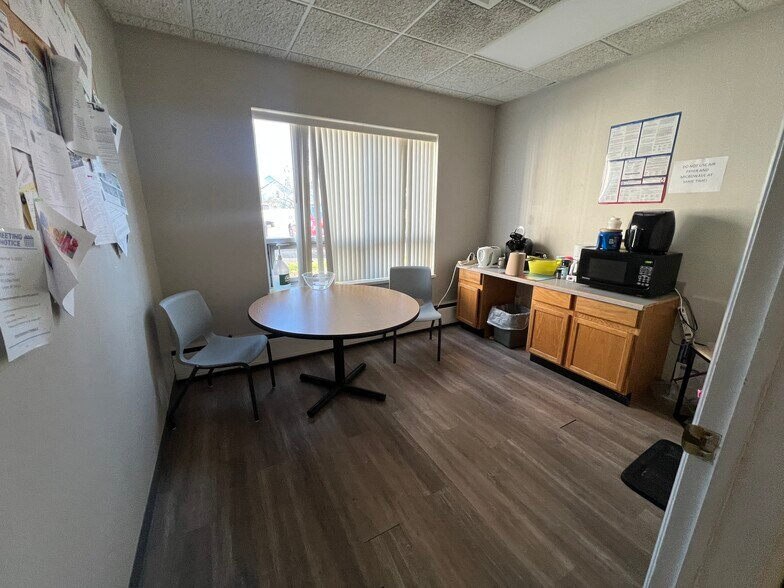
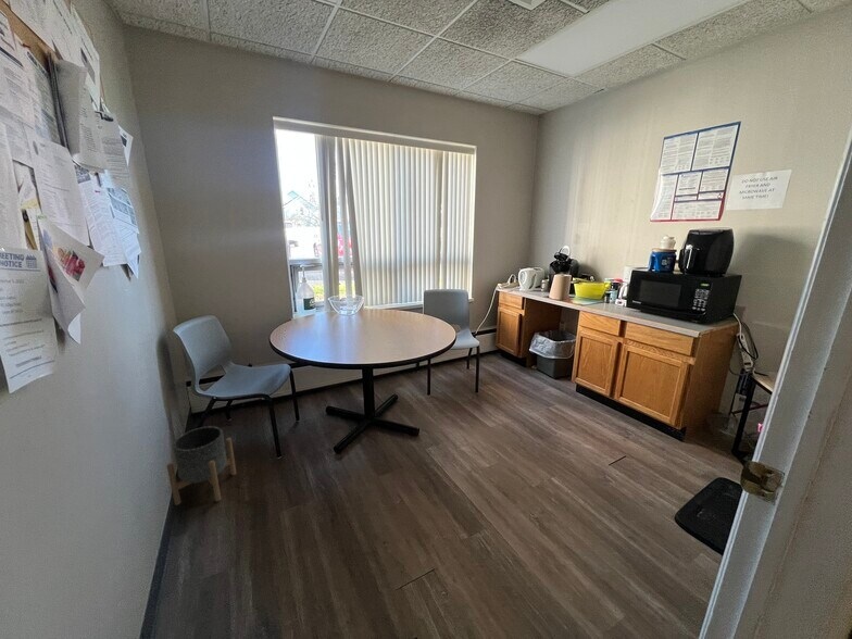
+ planter (202, 463)
